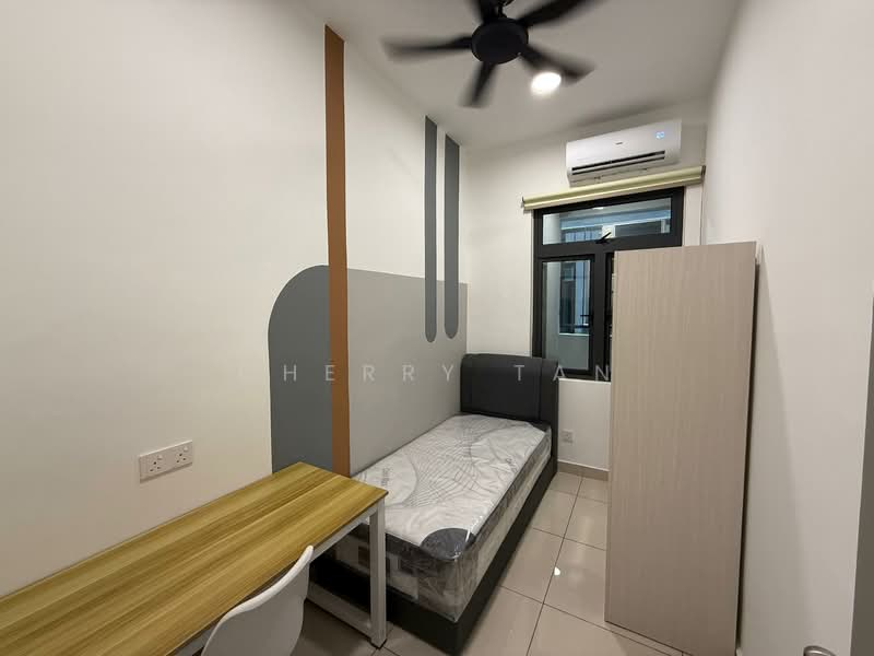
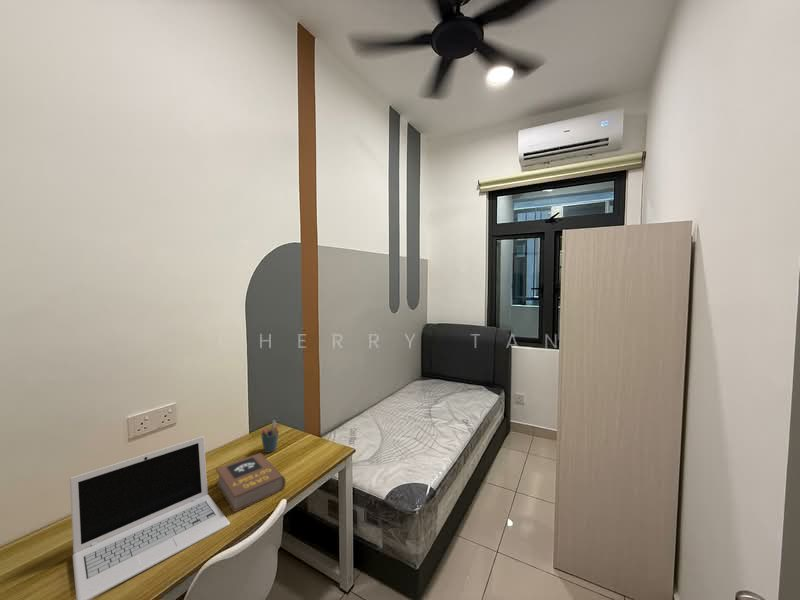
+ pen holder (270, 436)
+ laptop (154, 503)
+ book (249, 477)
